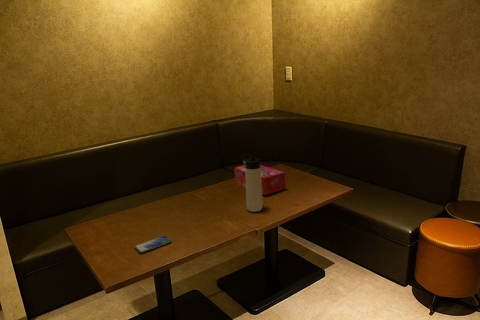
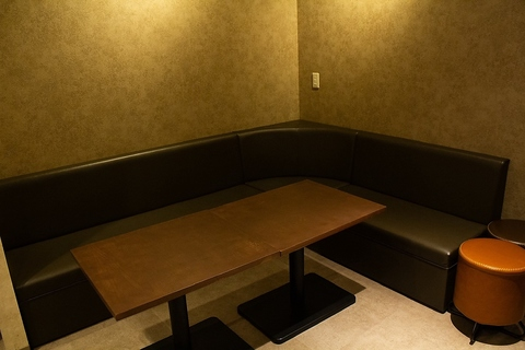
- tissue box (261, 178)
- thermos bottle (251, 182)
- smartphone (153, 244)
